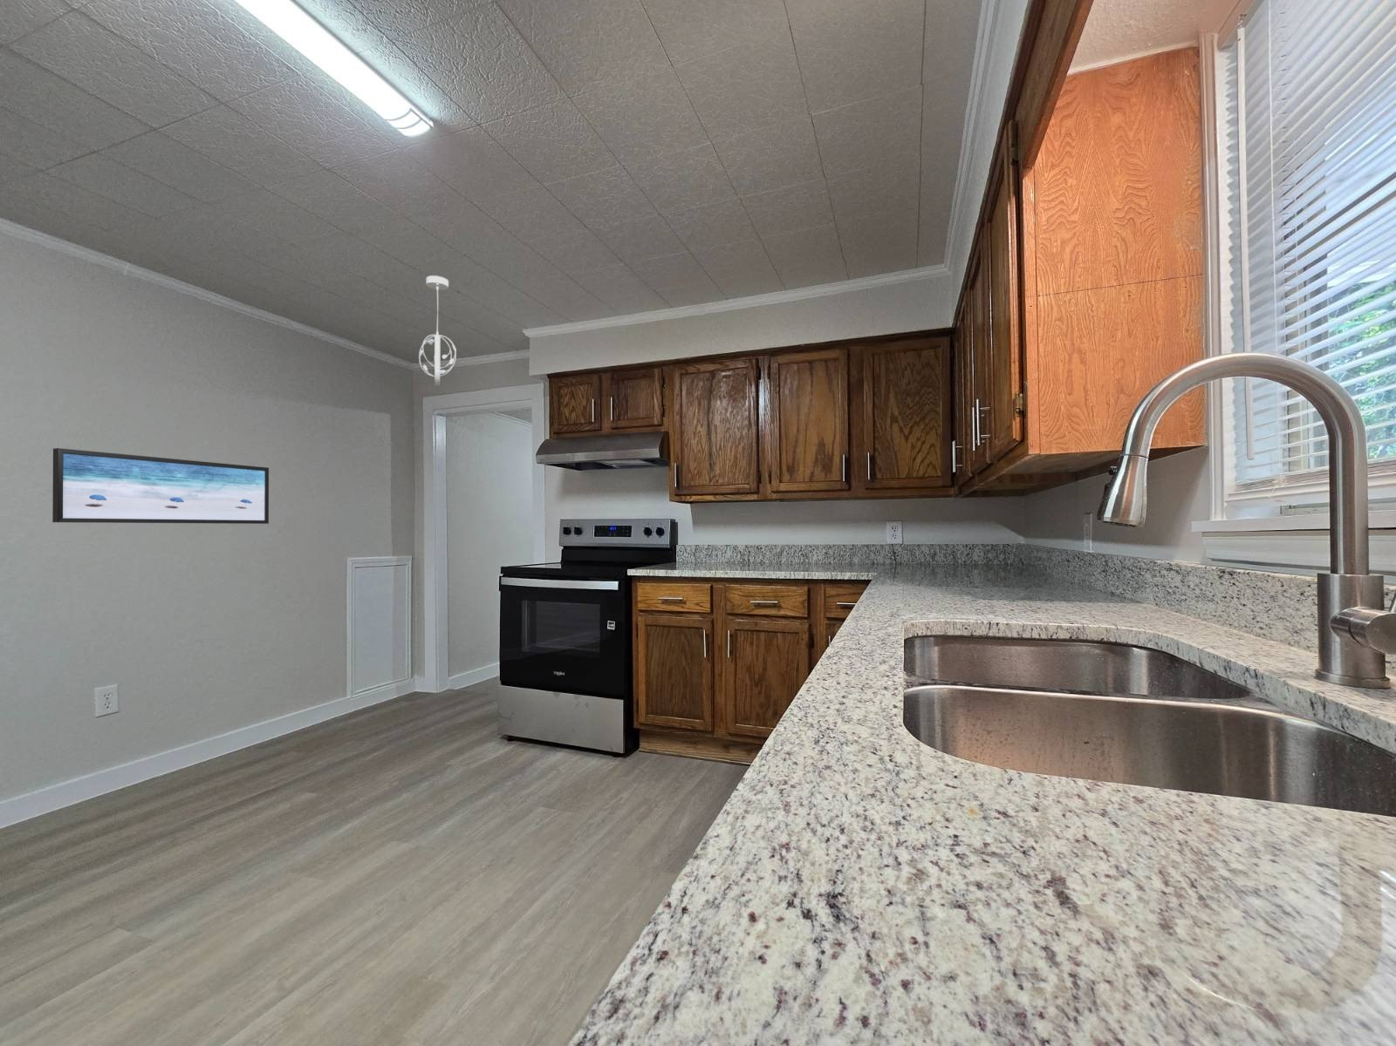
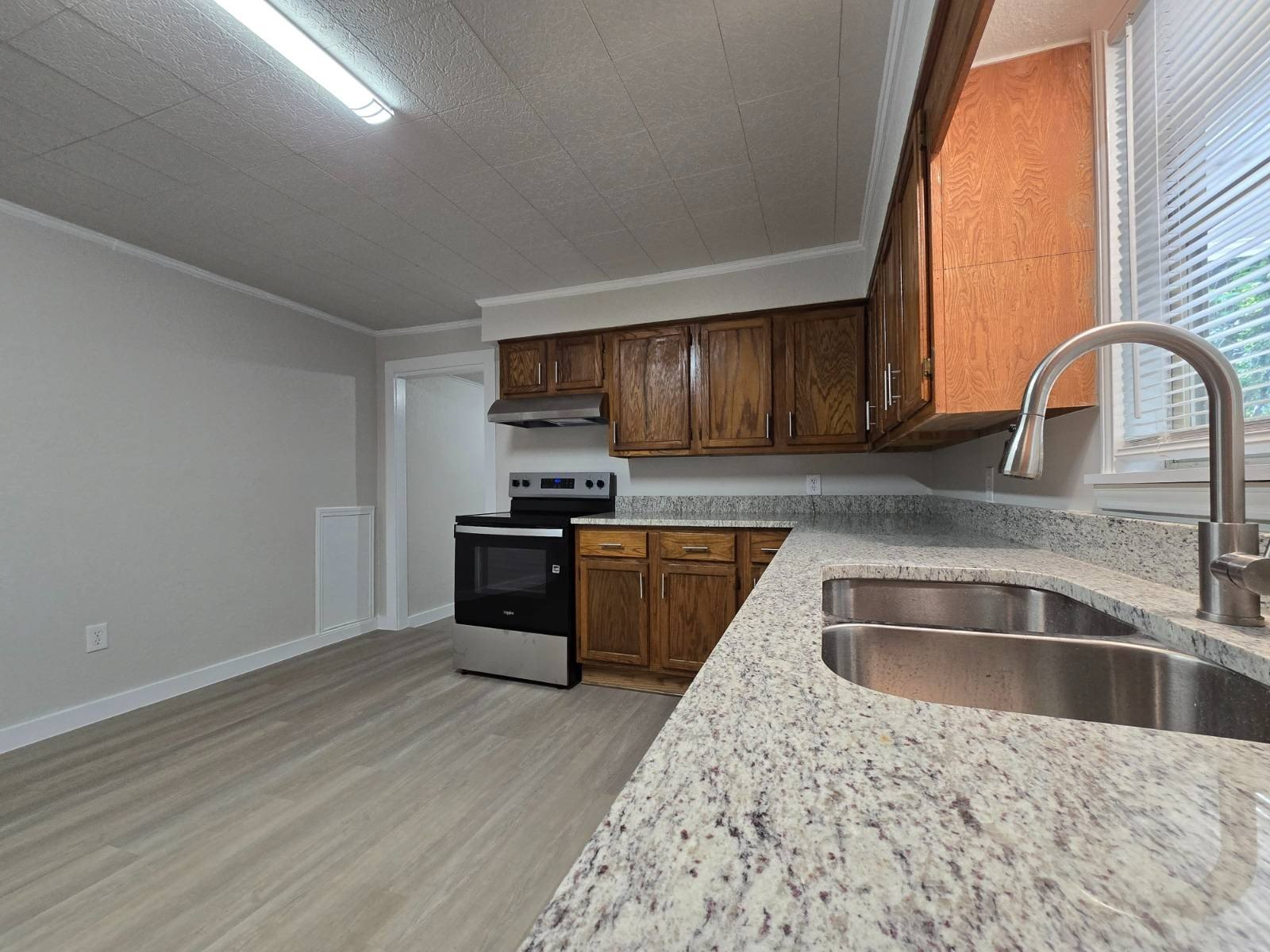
- pendant light (437, 332)
- wall art (176, 491)
